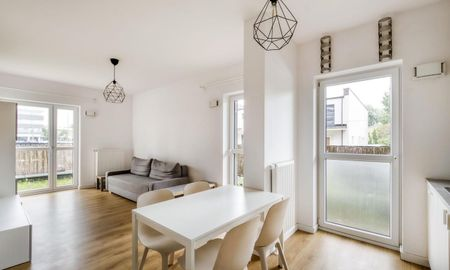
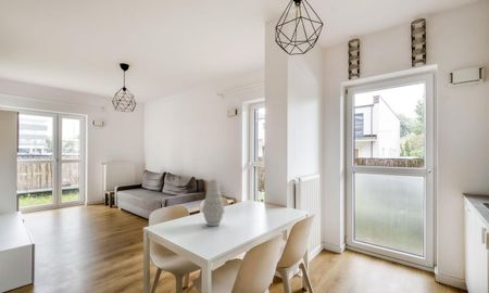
+ vase (213, 202)
